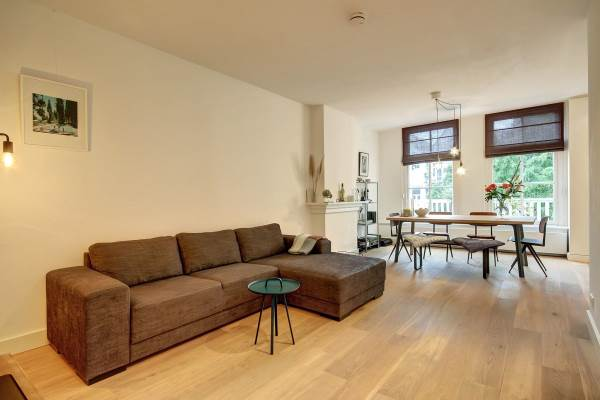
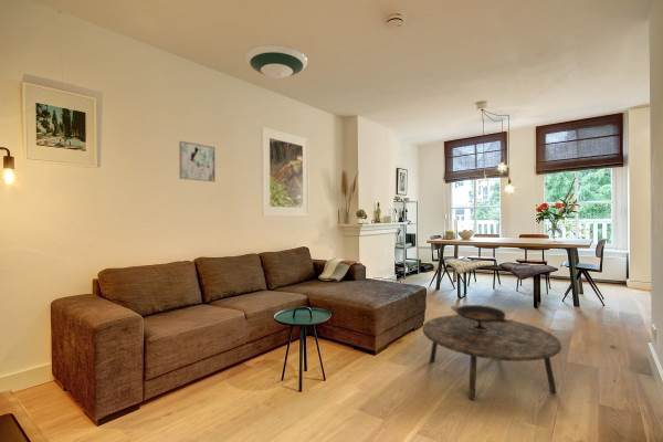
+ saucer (276, 69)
+ coffee table (486, 352)
+ wall art (198, 161)
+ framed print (286, 175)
+ decorative bowl (480, 318)
